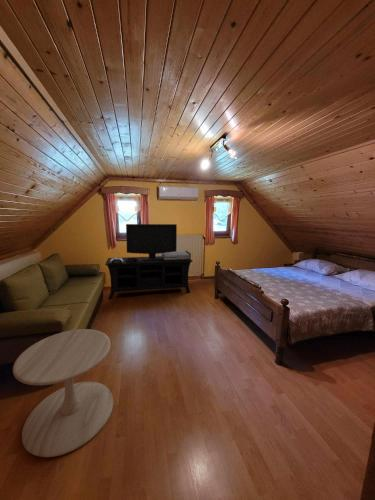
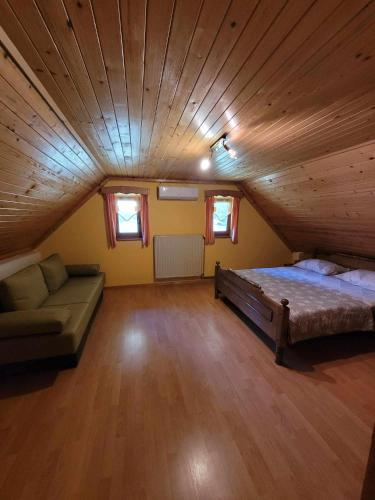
- media console (150, 258)
- side table (69, 383)
